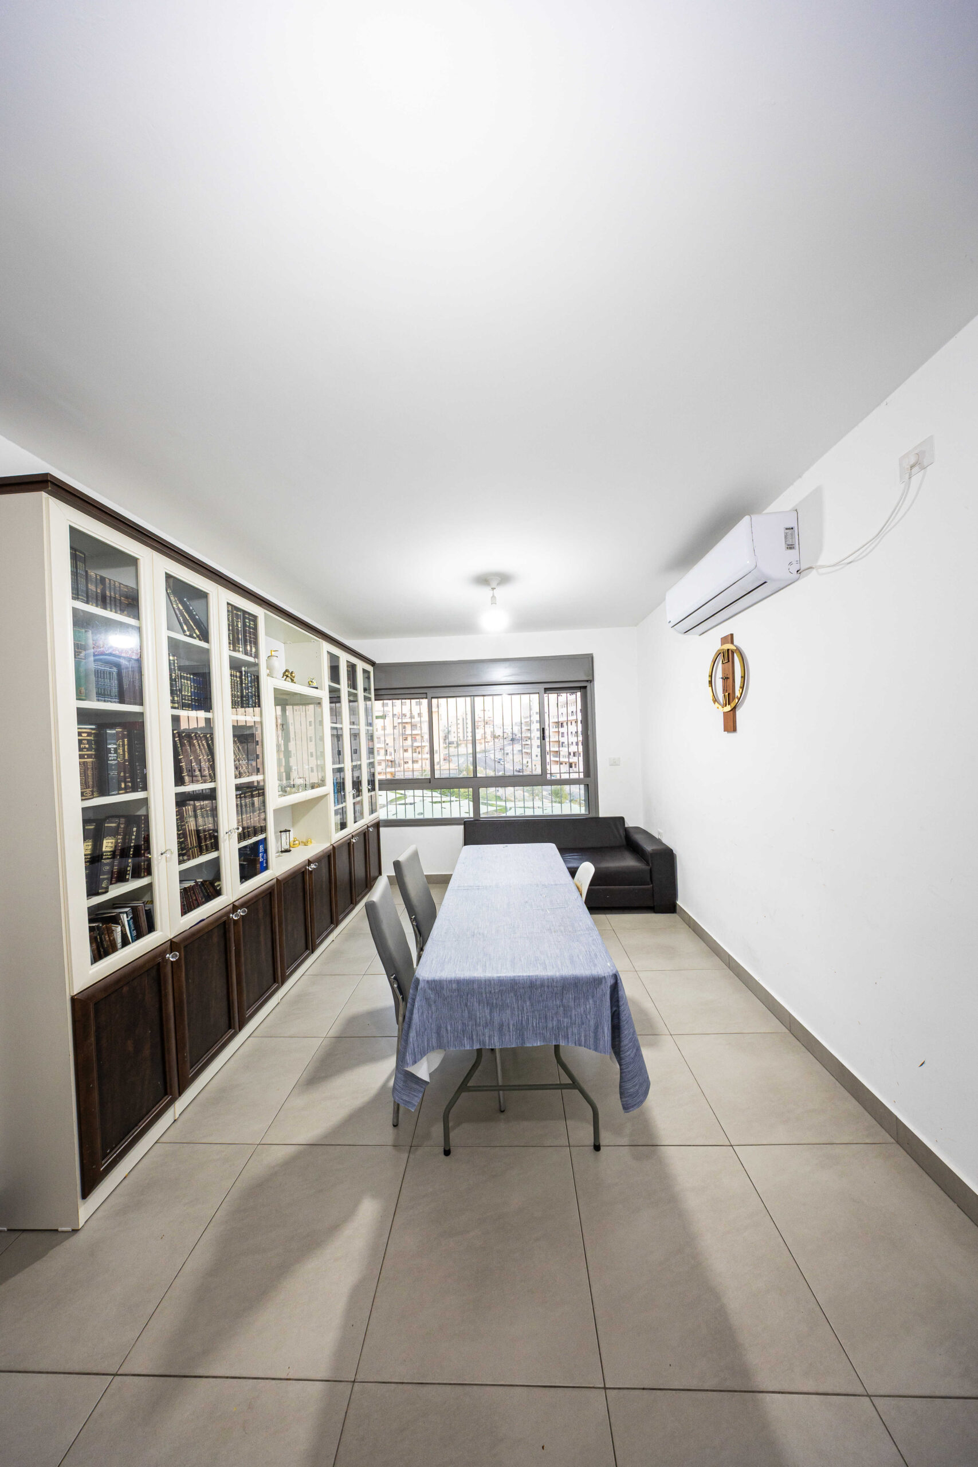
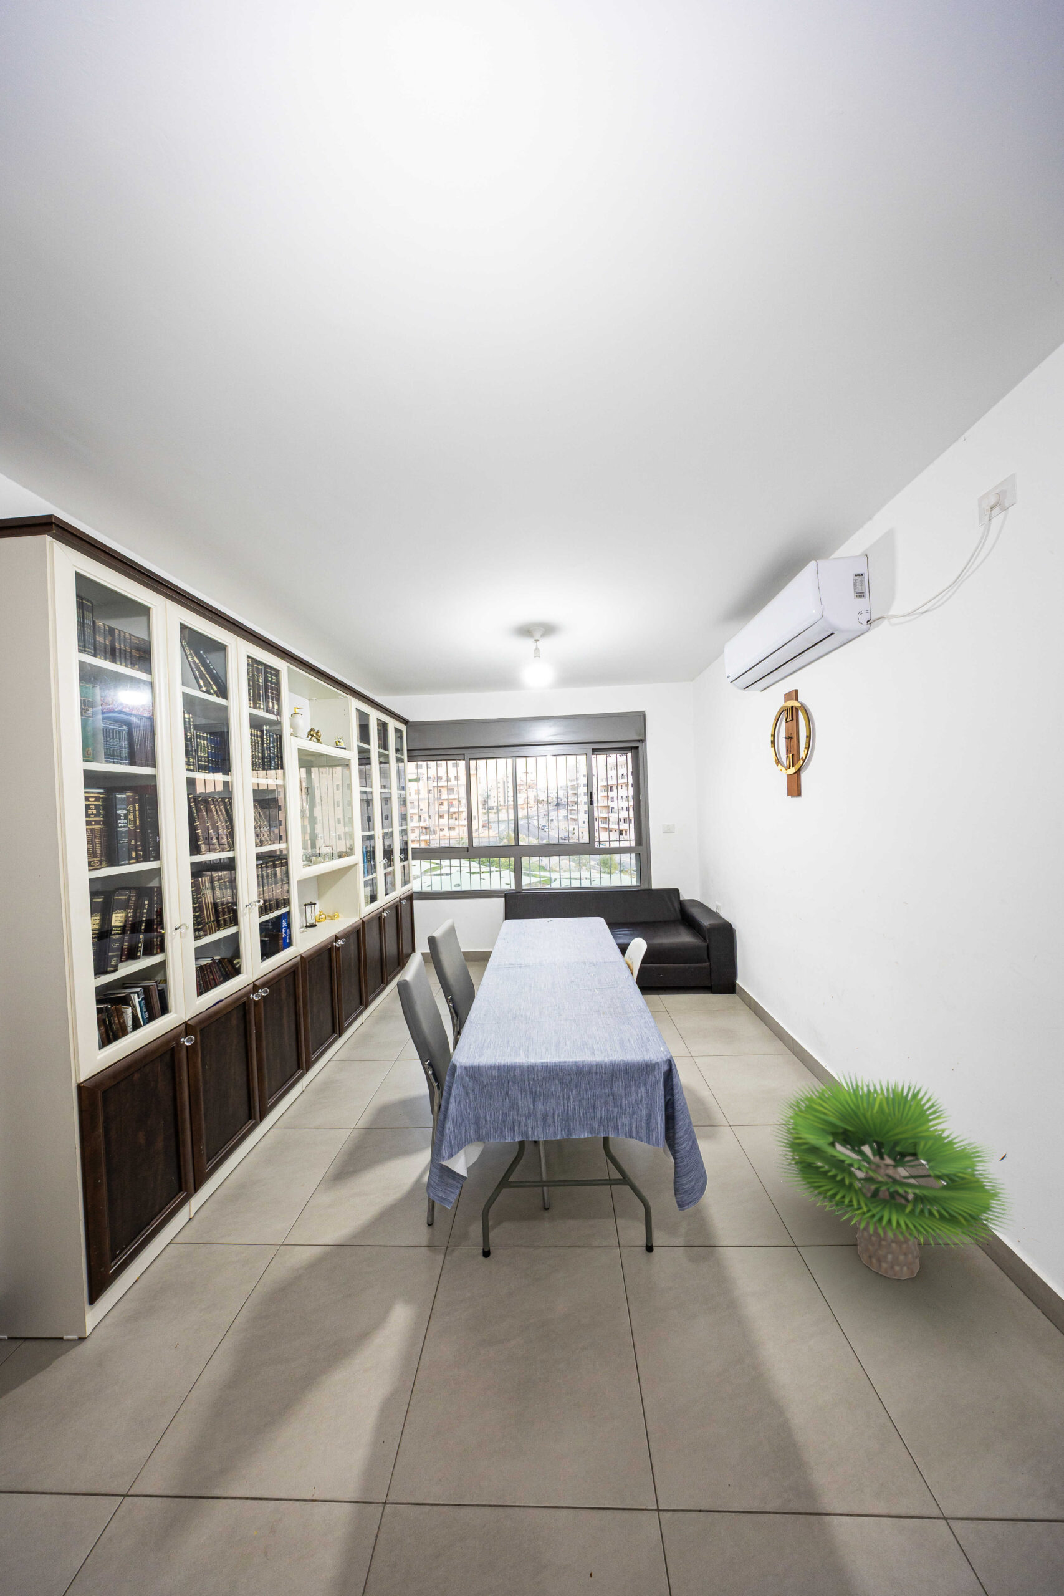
+ potted plant (884, 1168)
